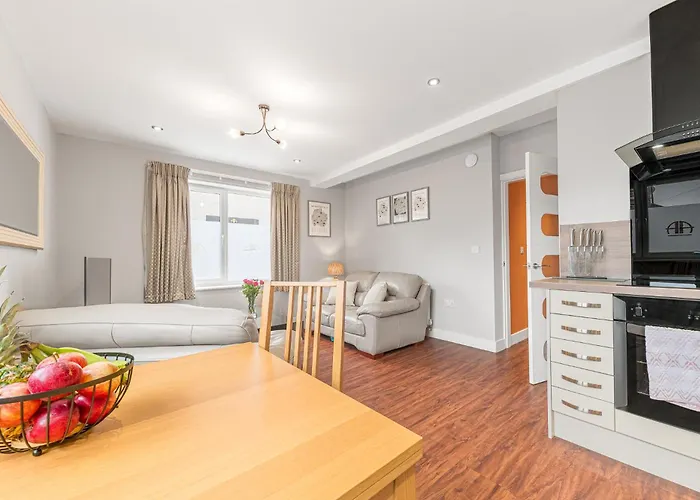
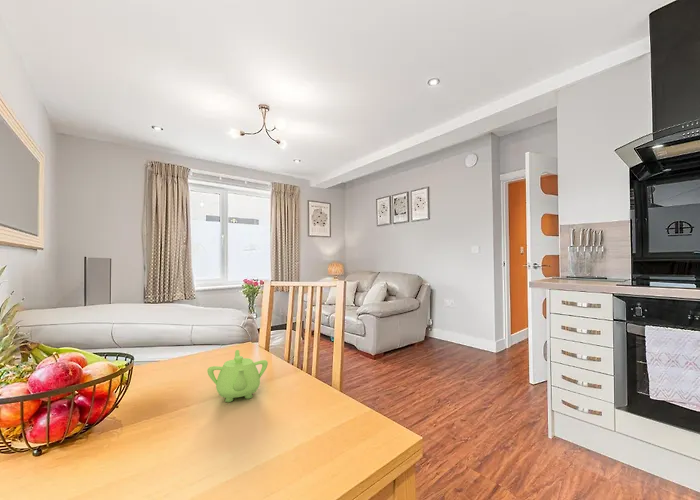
+ teapot (238, 376)
